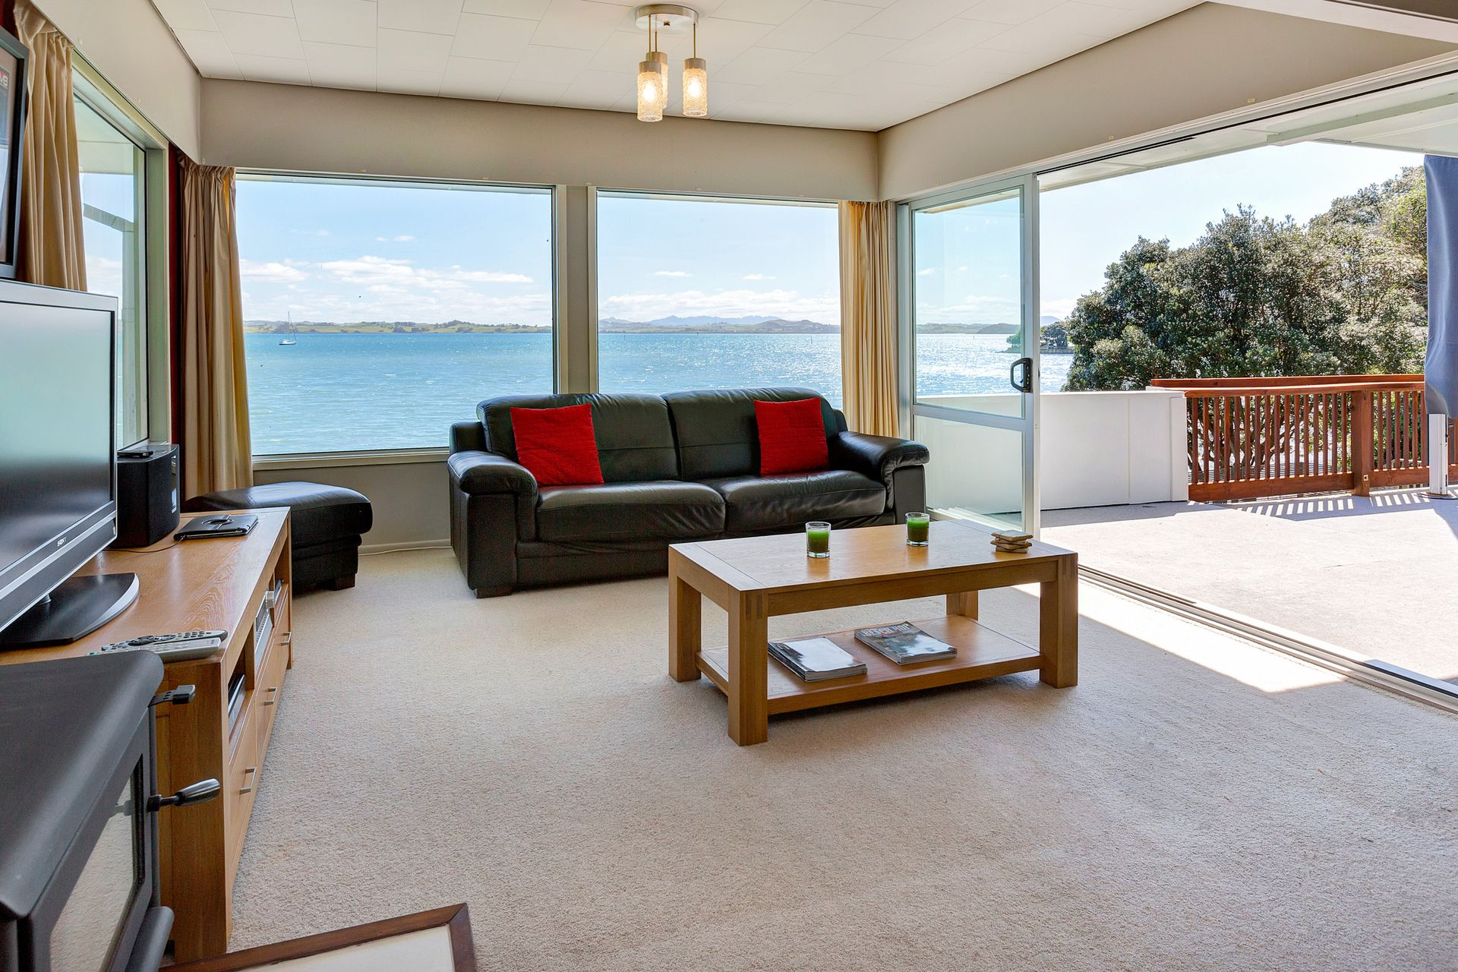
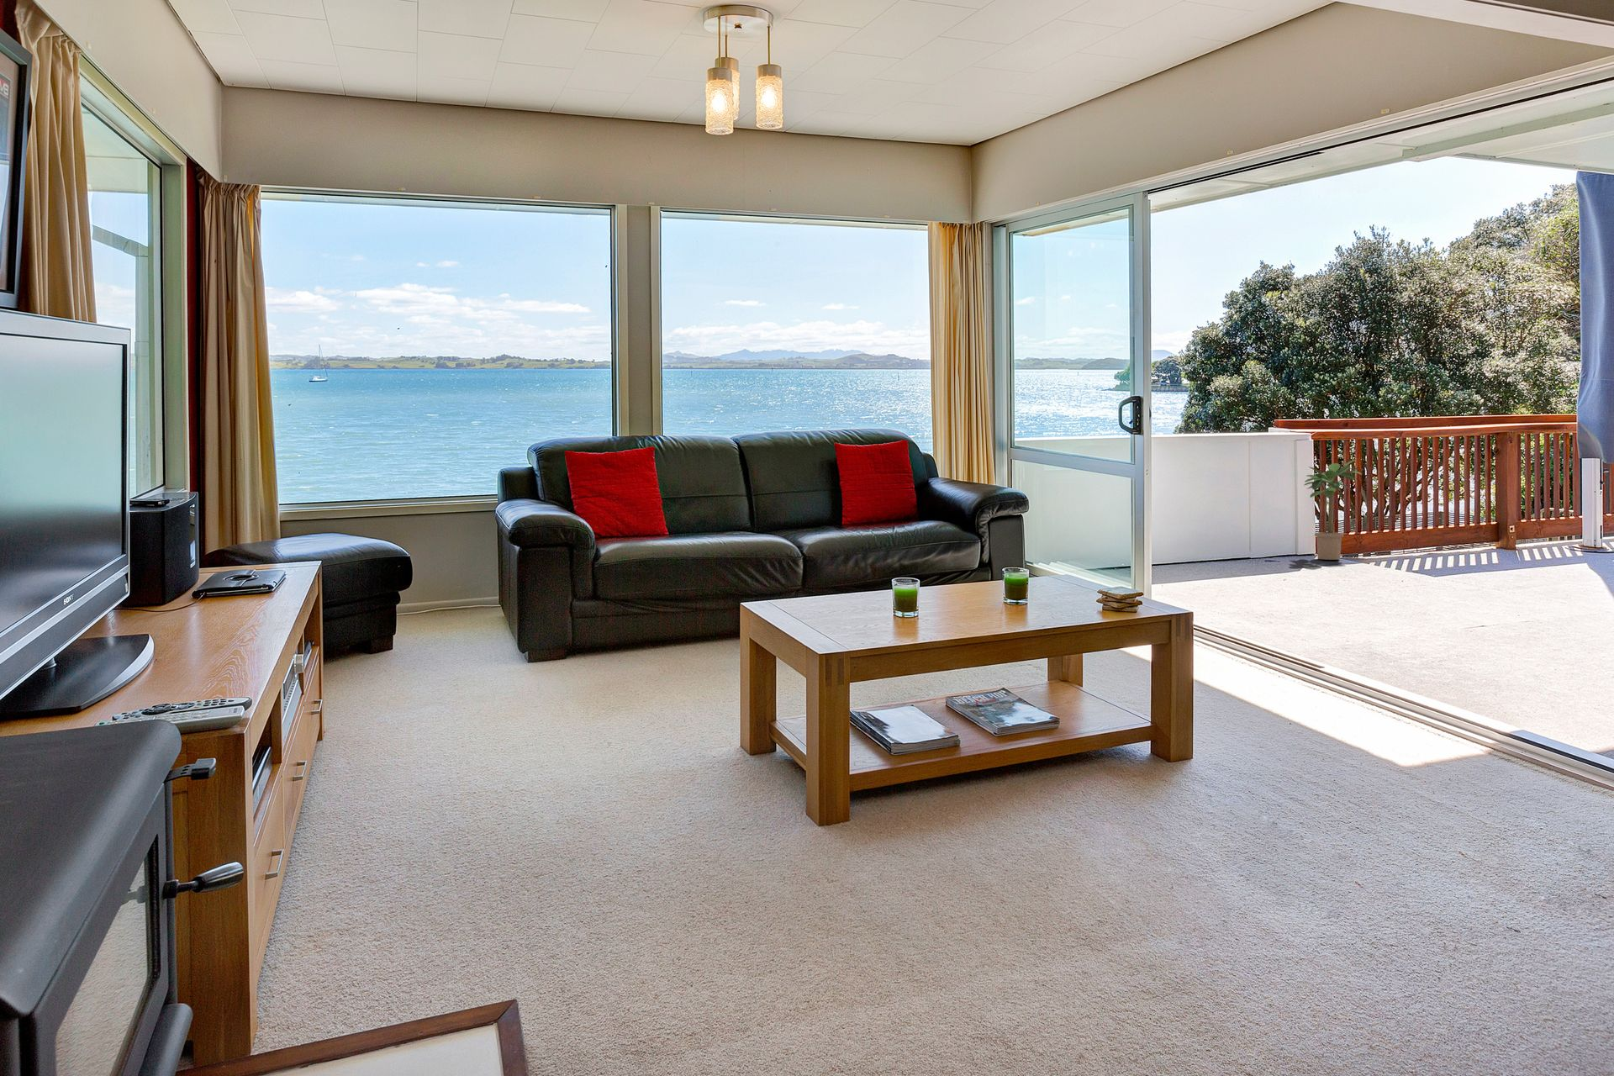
+ potted plant (1328, 509)
